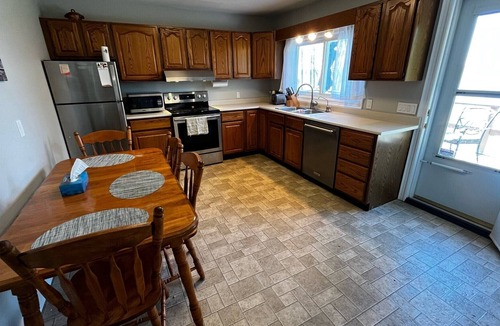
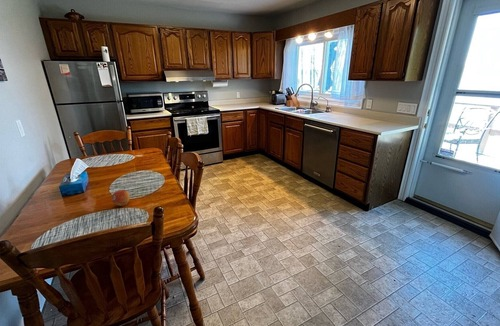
+ fruit (120, 197)
